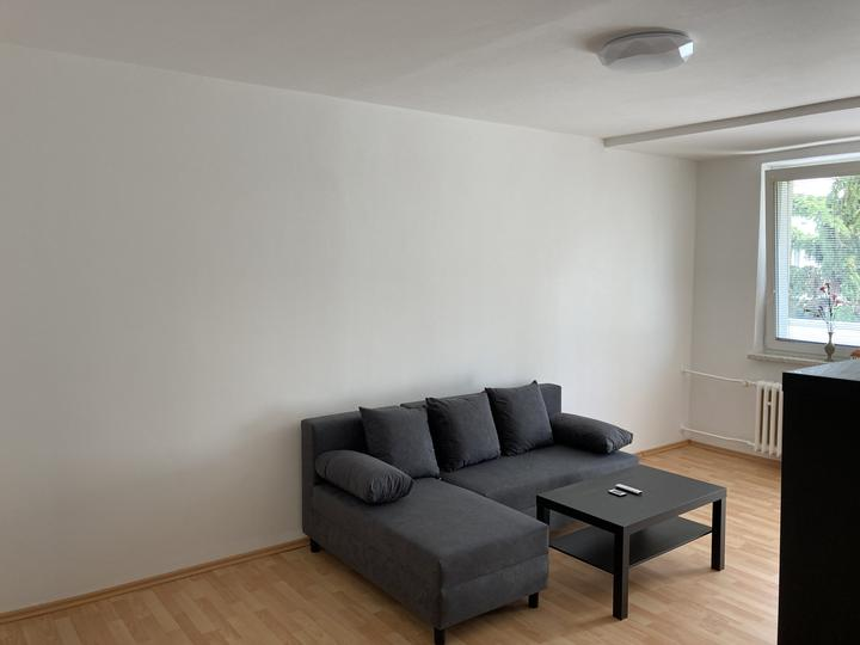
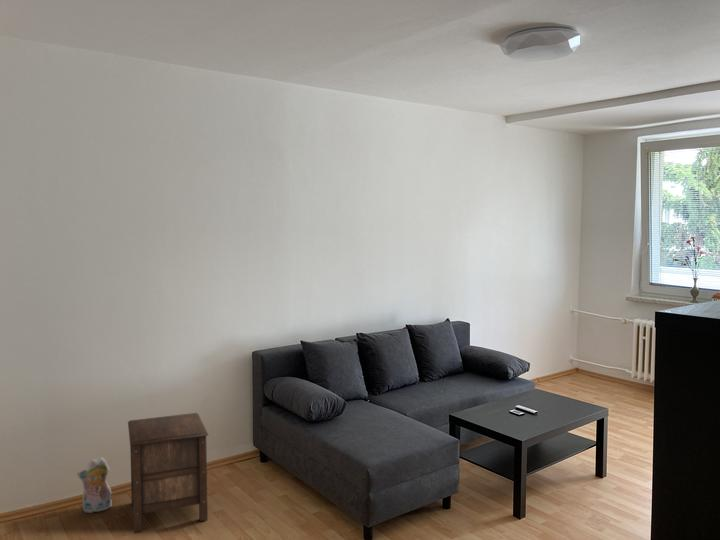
+ plush toy (96, 484)
+ nightstand (167, 469)
